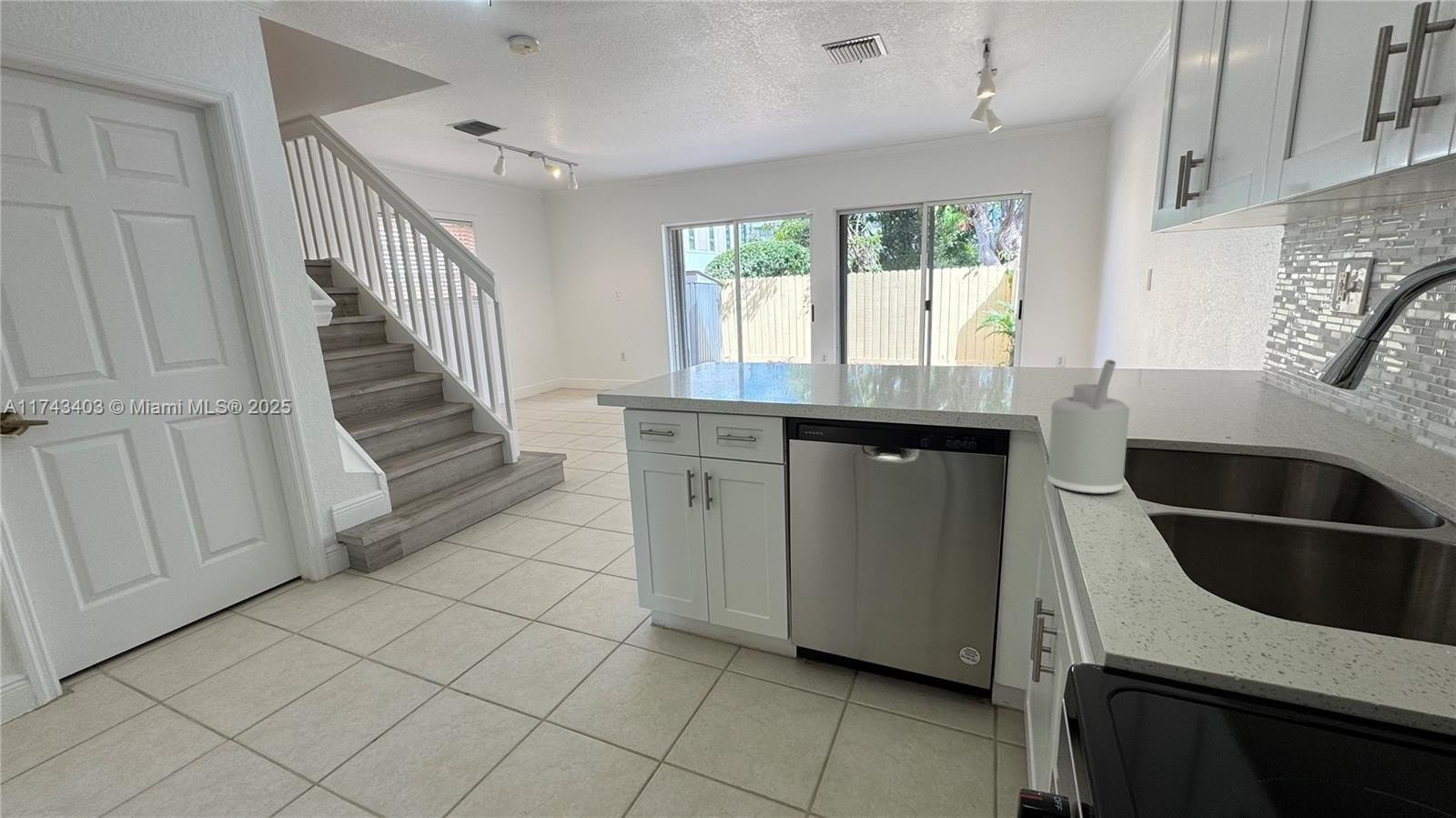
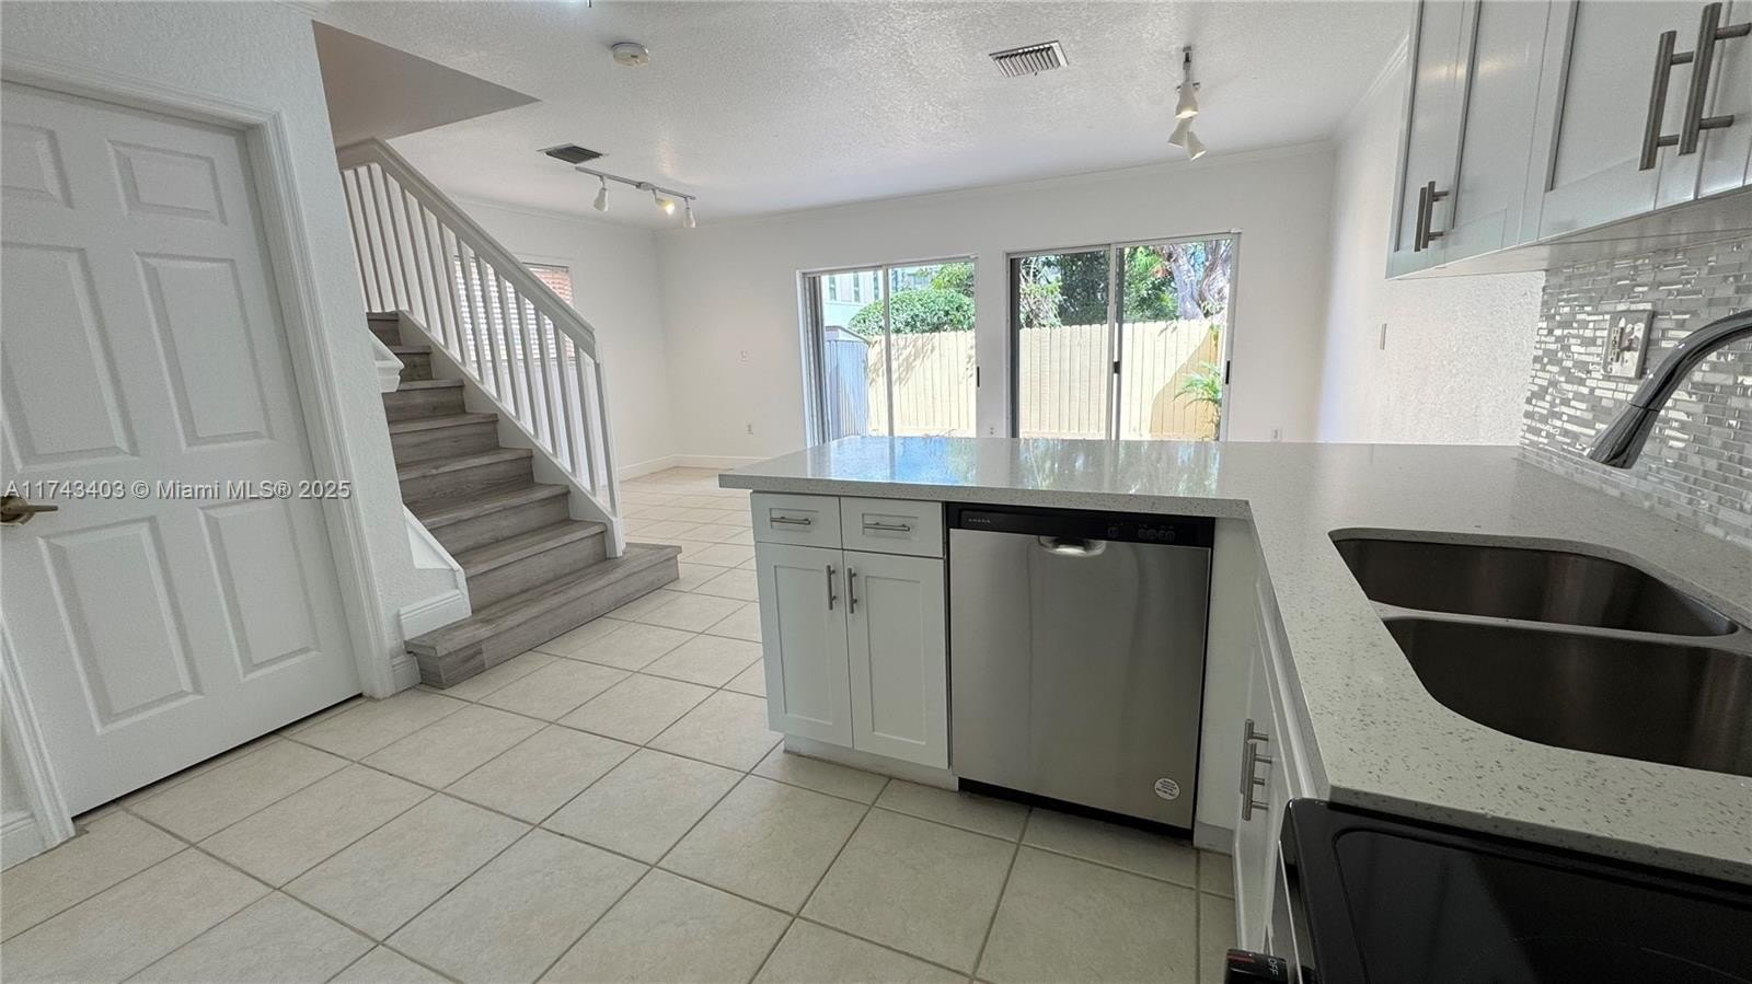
- soap dispenser (1092, 423)
